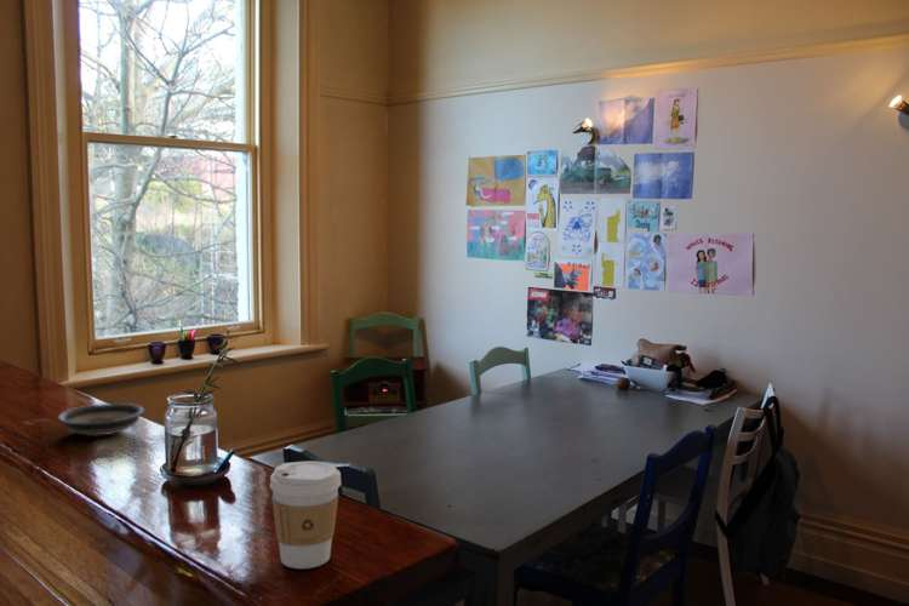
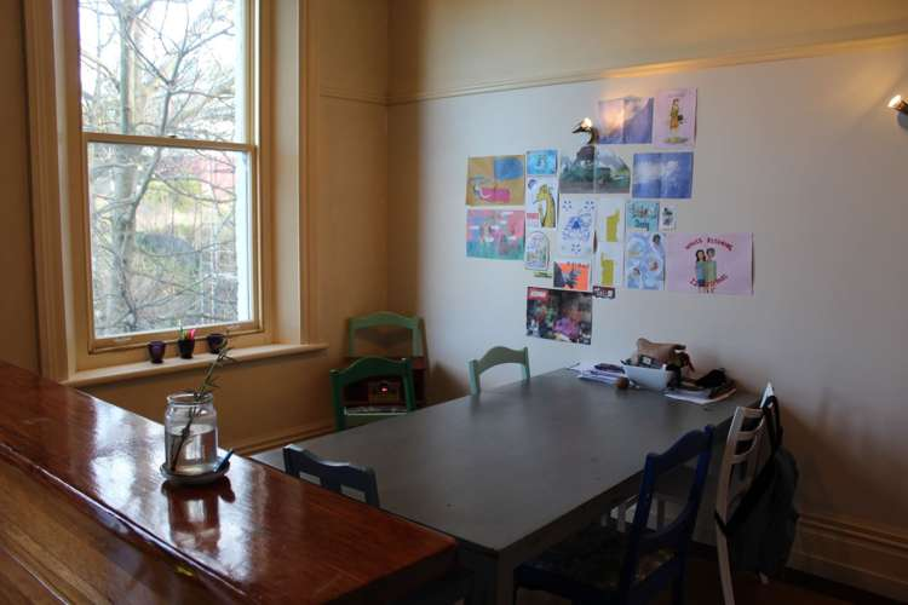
- saucer (102, 422)
- coffee cup (305, 513)
